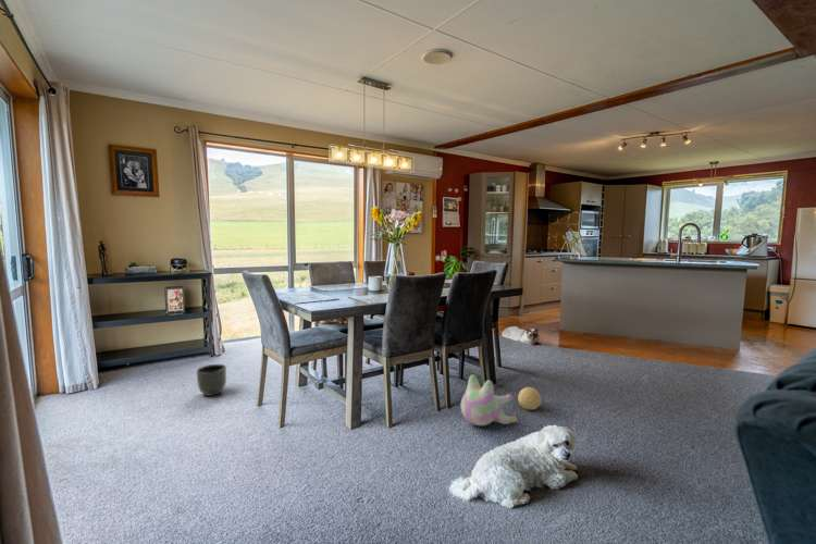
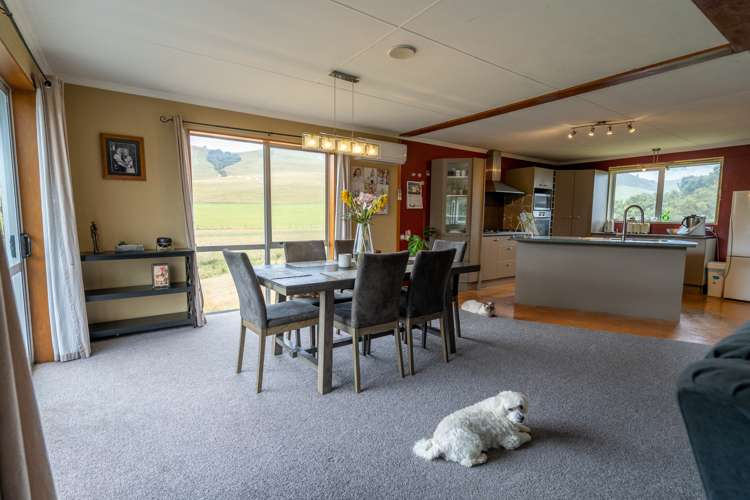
- planter (211, 381)
- plush toy (483, 398)
- decorative ball (529, 397)
